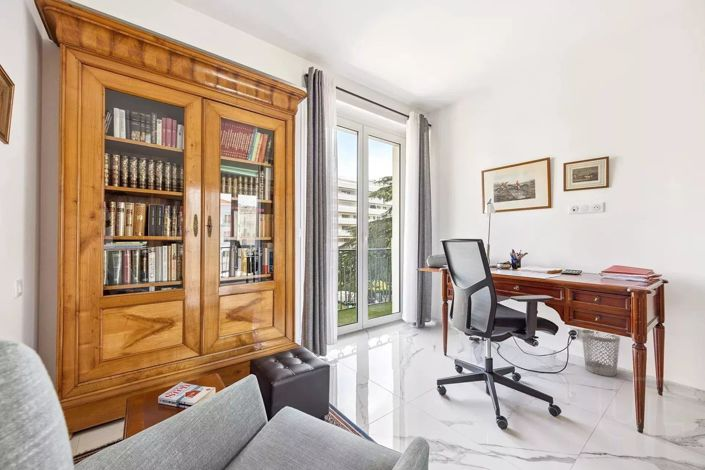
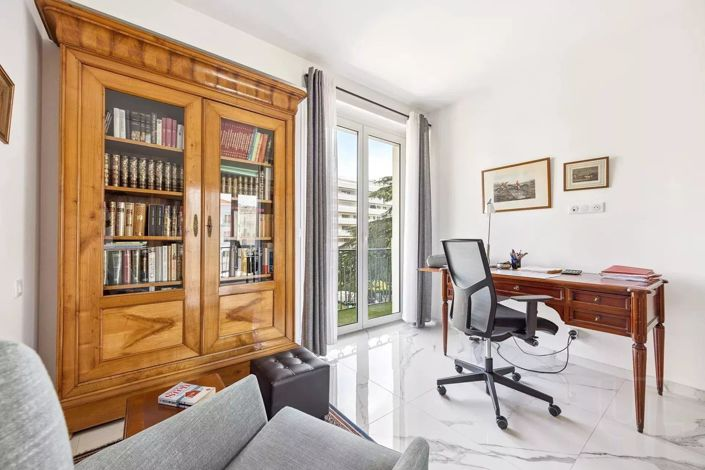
- wastebasket (600, 352)
